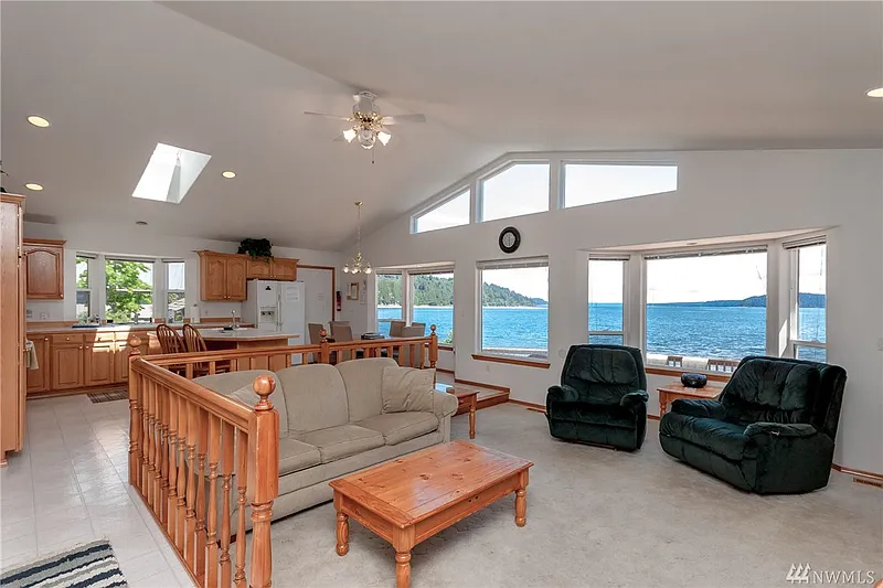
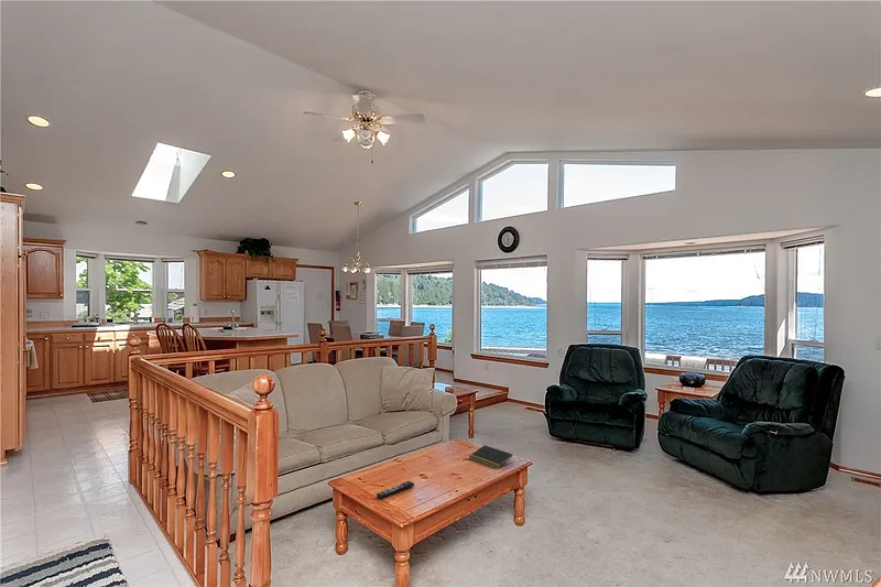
+ notepad (490, 456)
+ remote control (395, 489)
